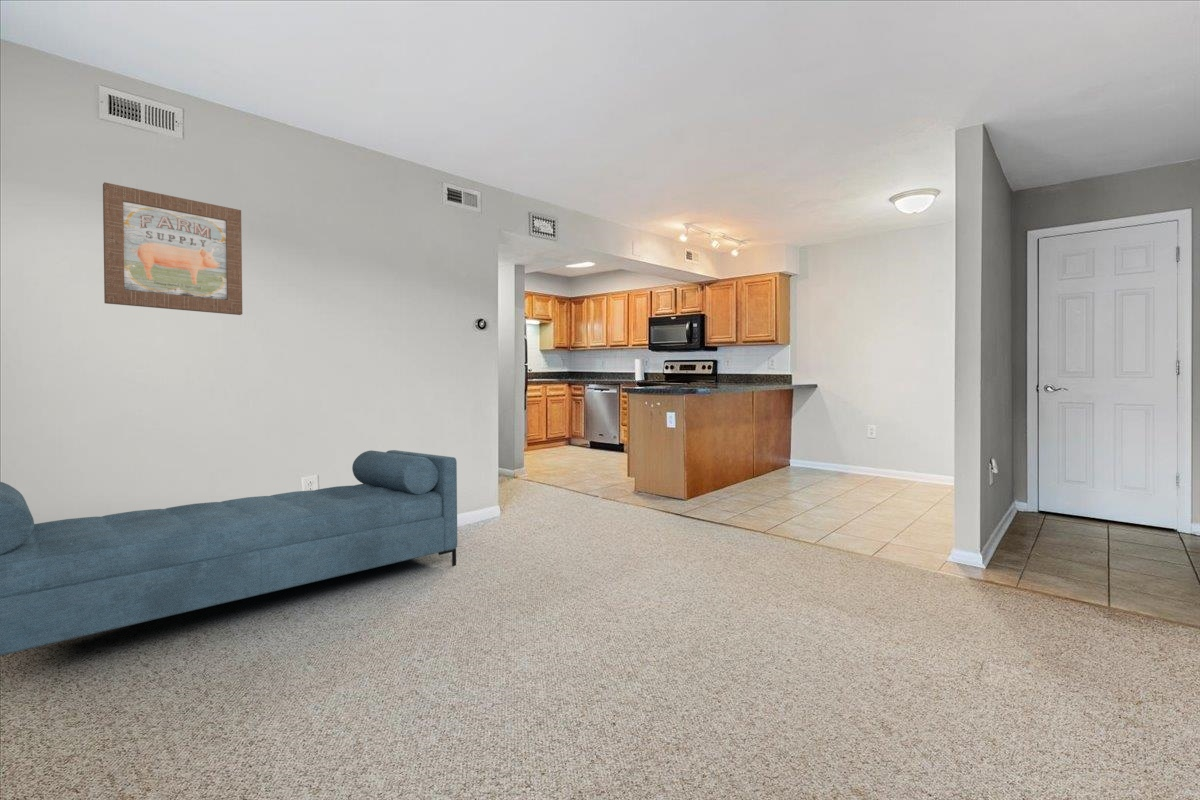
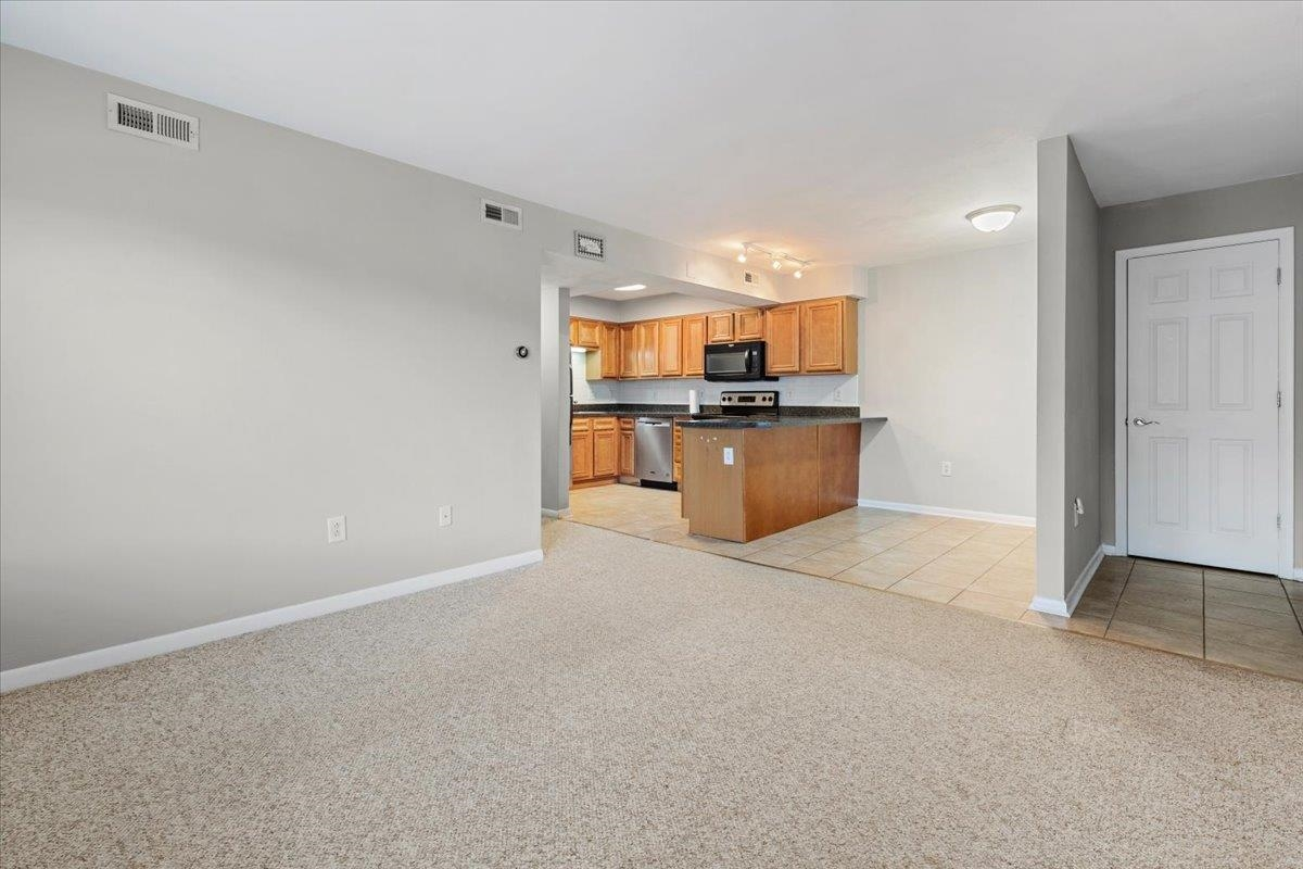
- wall art (177, 253)
- sofa (236, 534)
